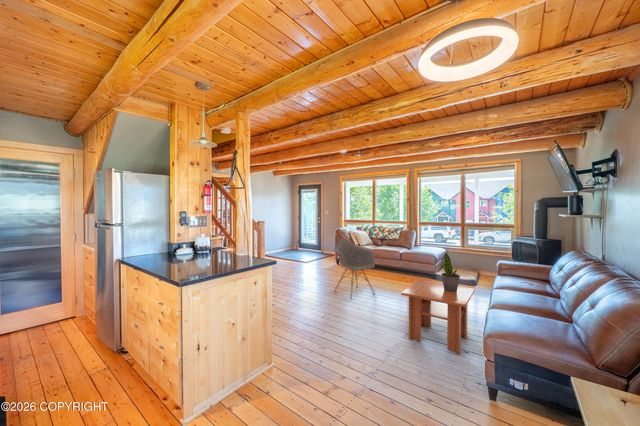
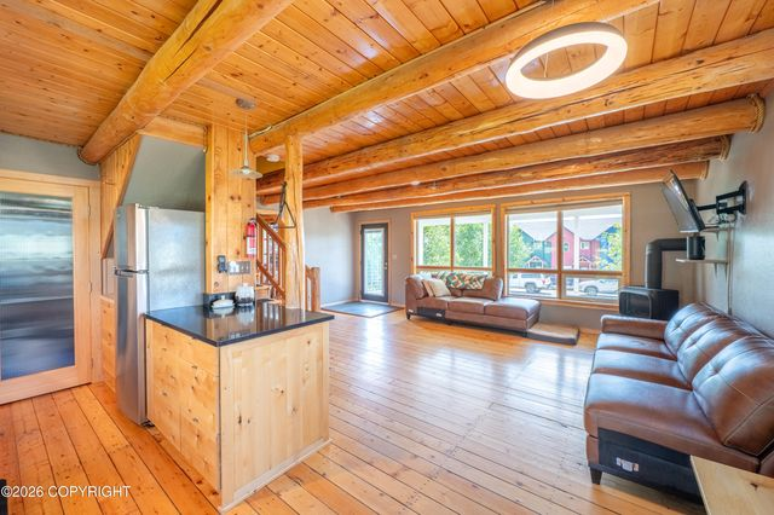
- coffee table (438, 314)
- potted plant (450, 271)
- armchair (353, 266)
